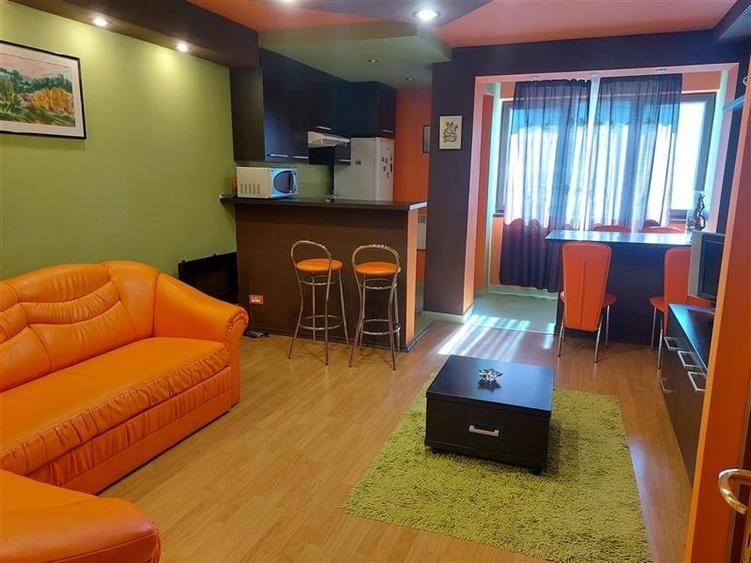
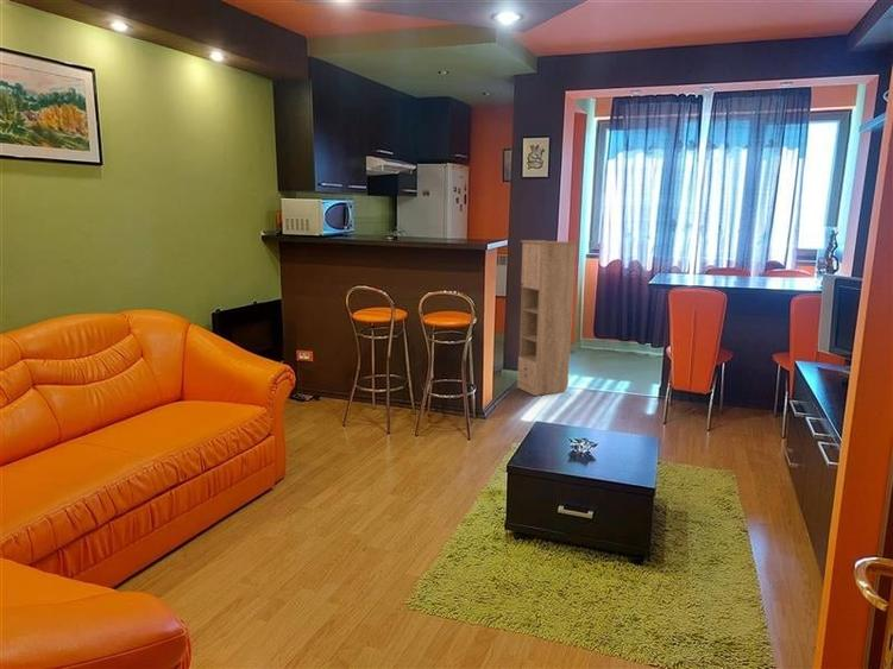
+ storage cabinet (545, 316)
